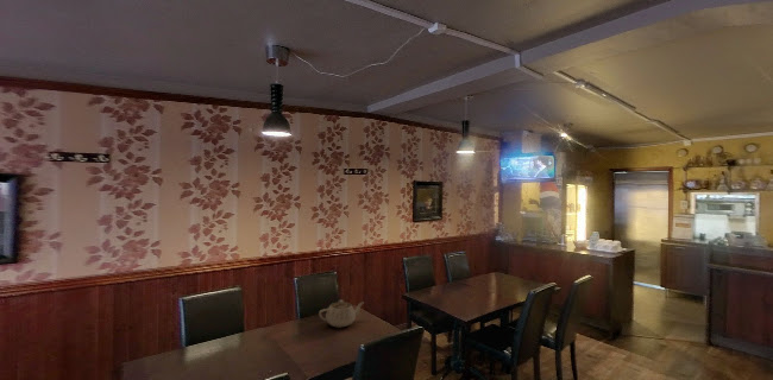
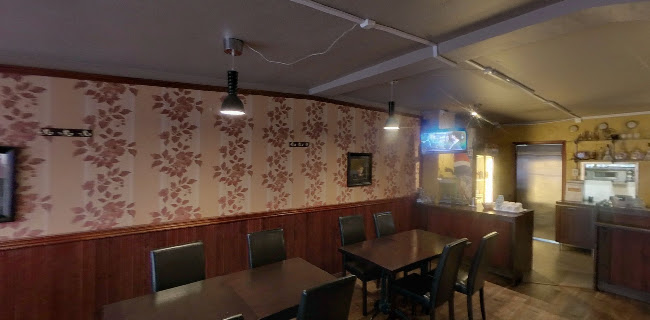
- teapot (341, 311)
